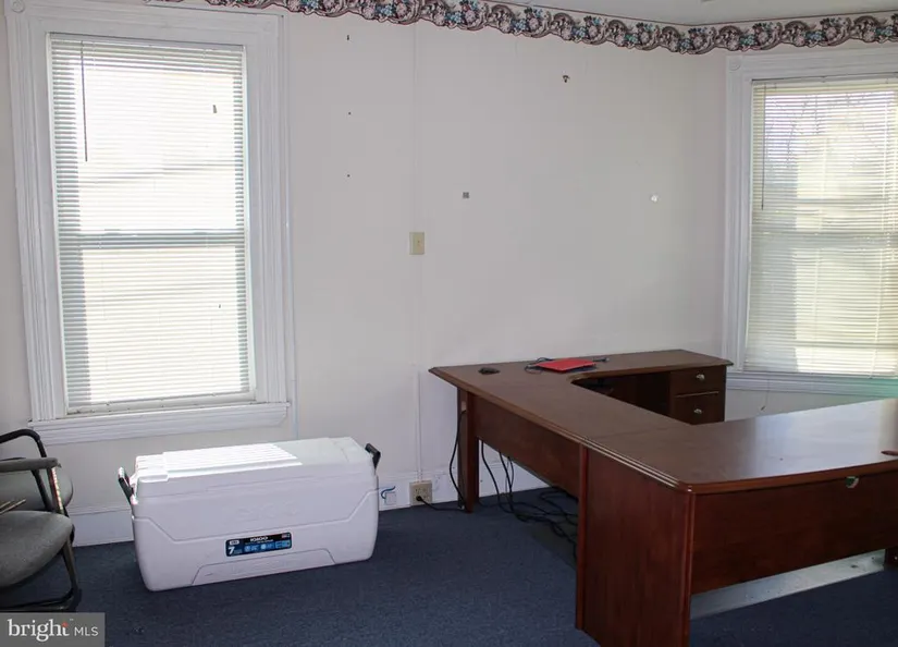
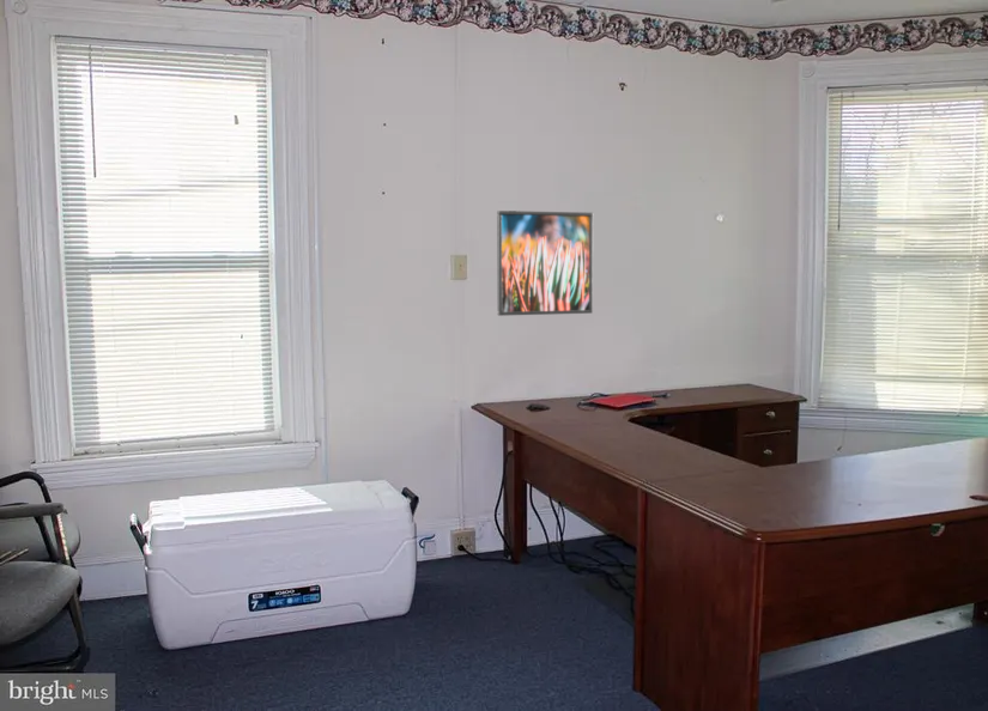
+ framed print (545, 263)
